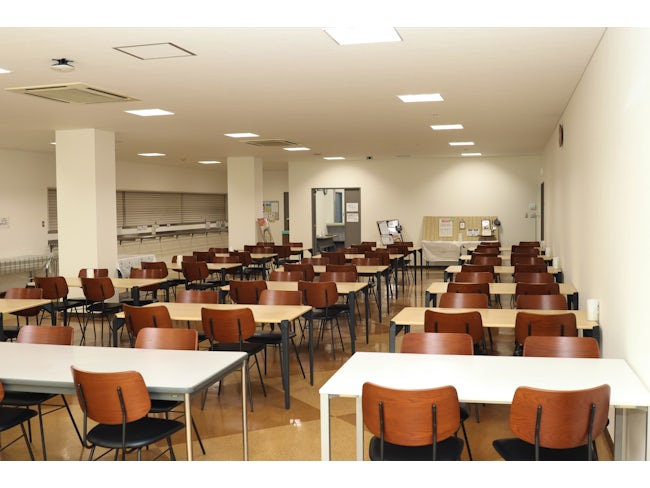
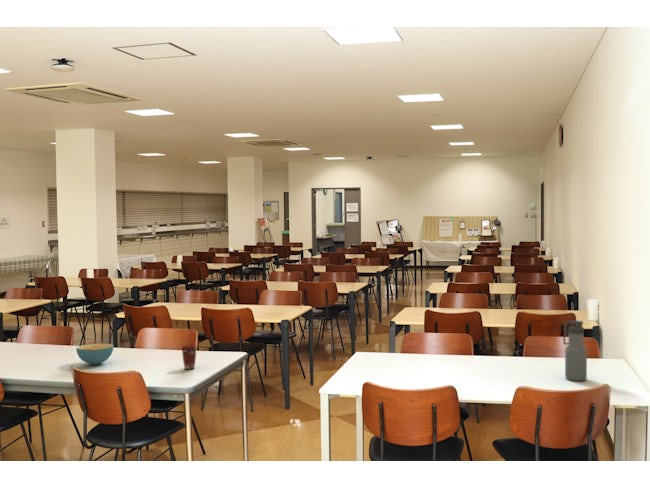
+ coffee cup (189, 357)
+ water bottle (575, 349)
+ cereal bowl (95, 355)
